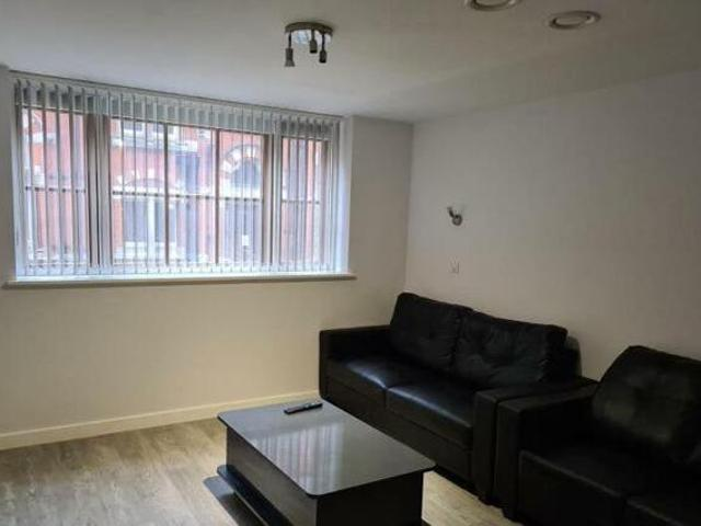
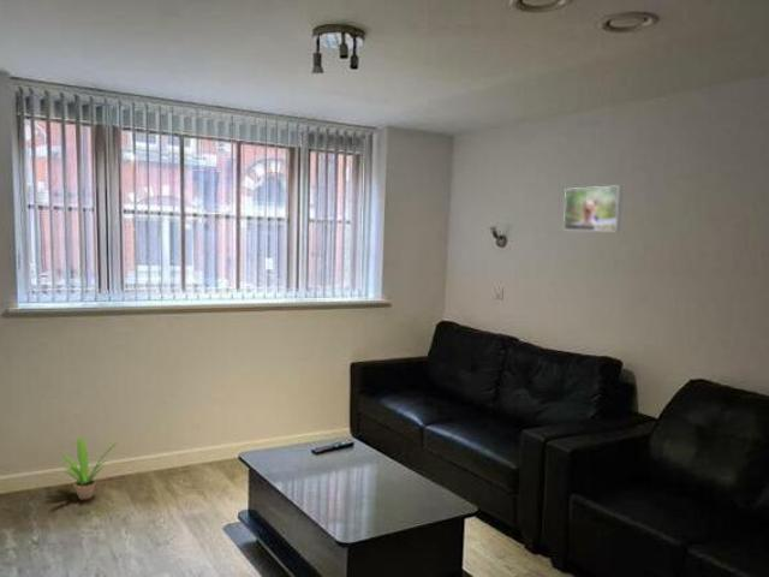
+ potted plant (85, 471)
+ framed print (591, 209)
